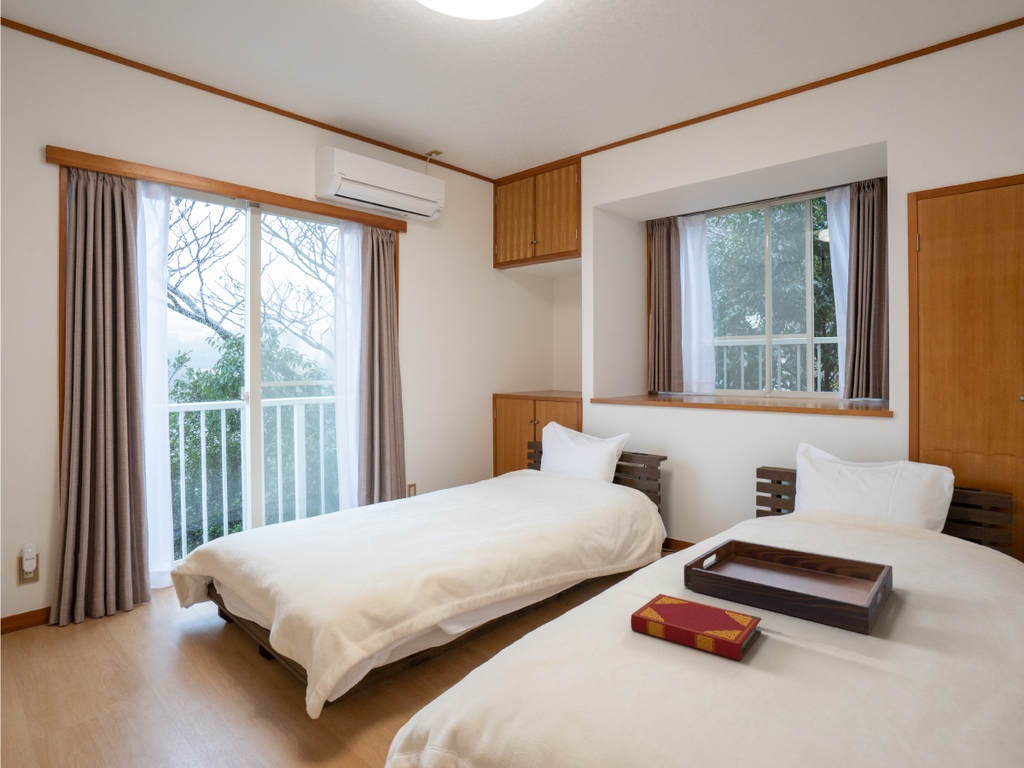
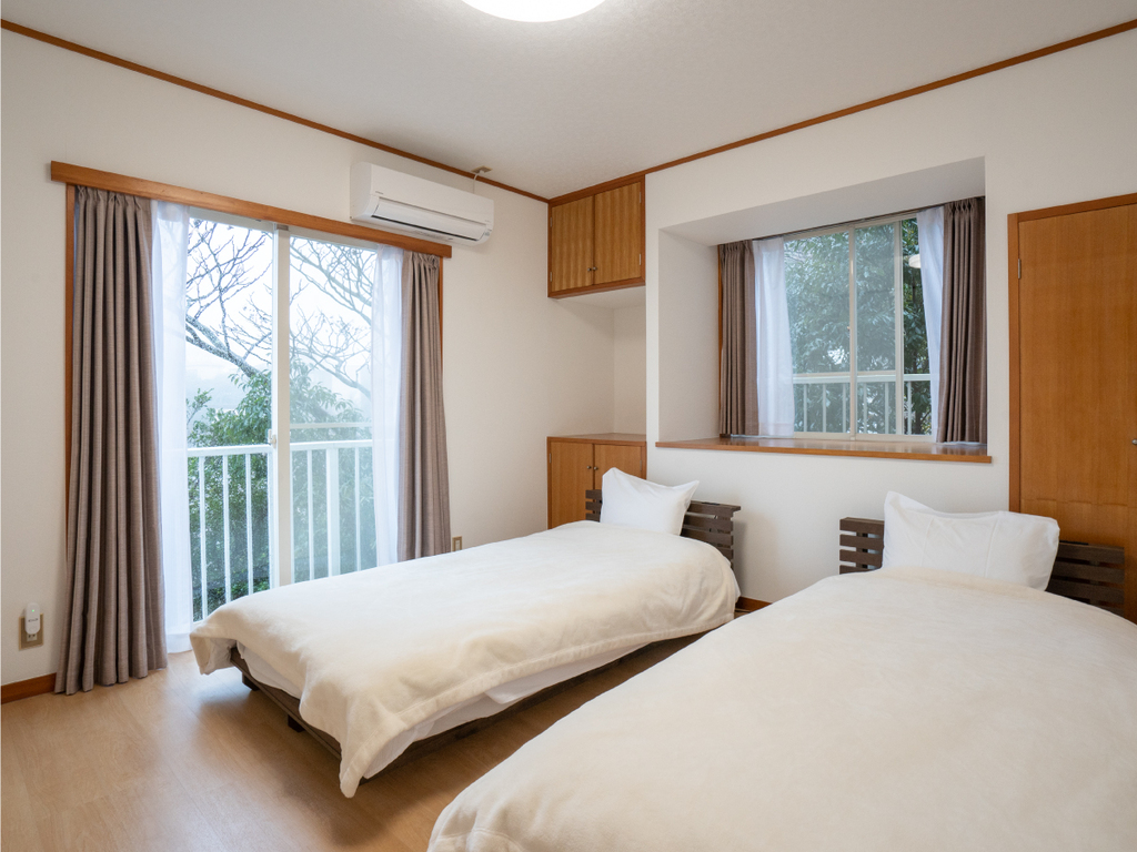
- hardback book (695, 623)
- serving tray (786, 577)
